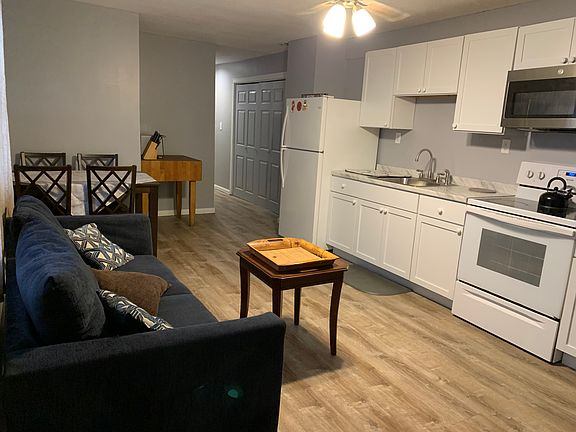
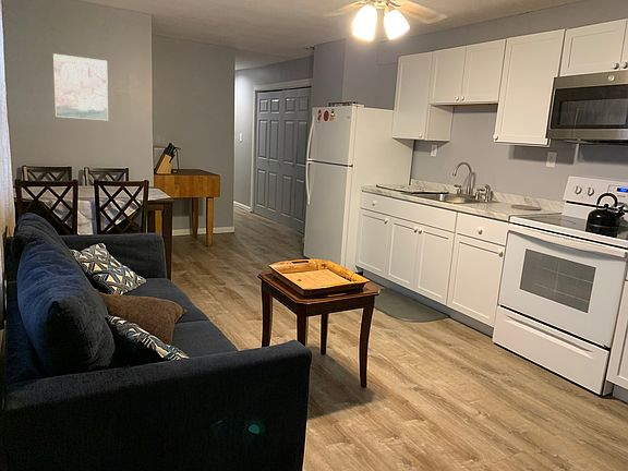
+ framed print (81, 88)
